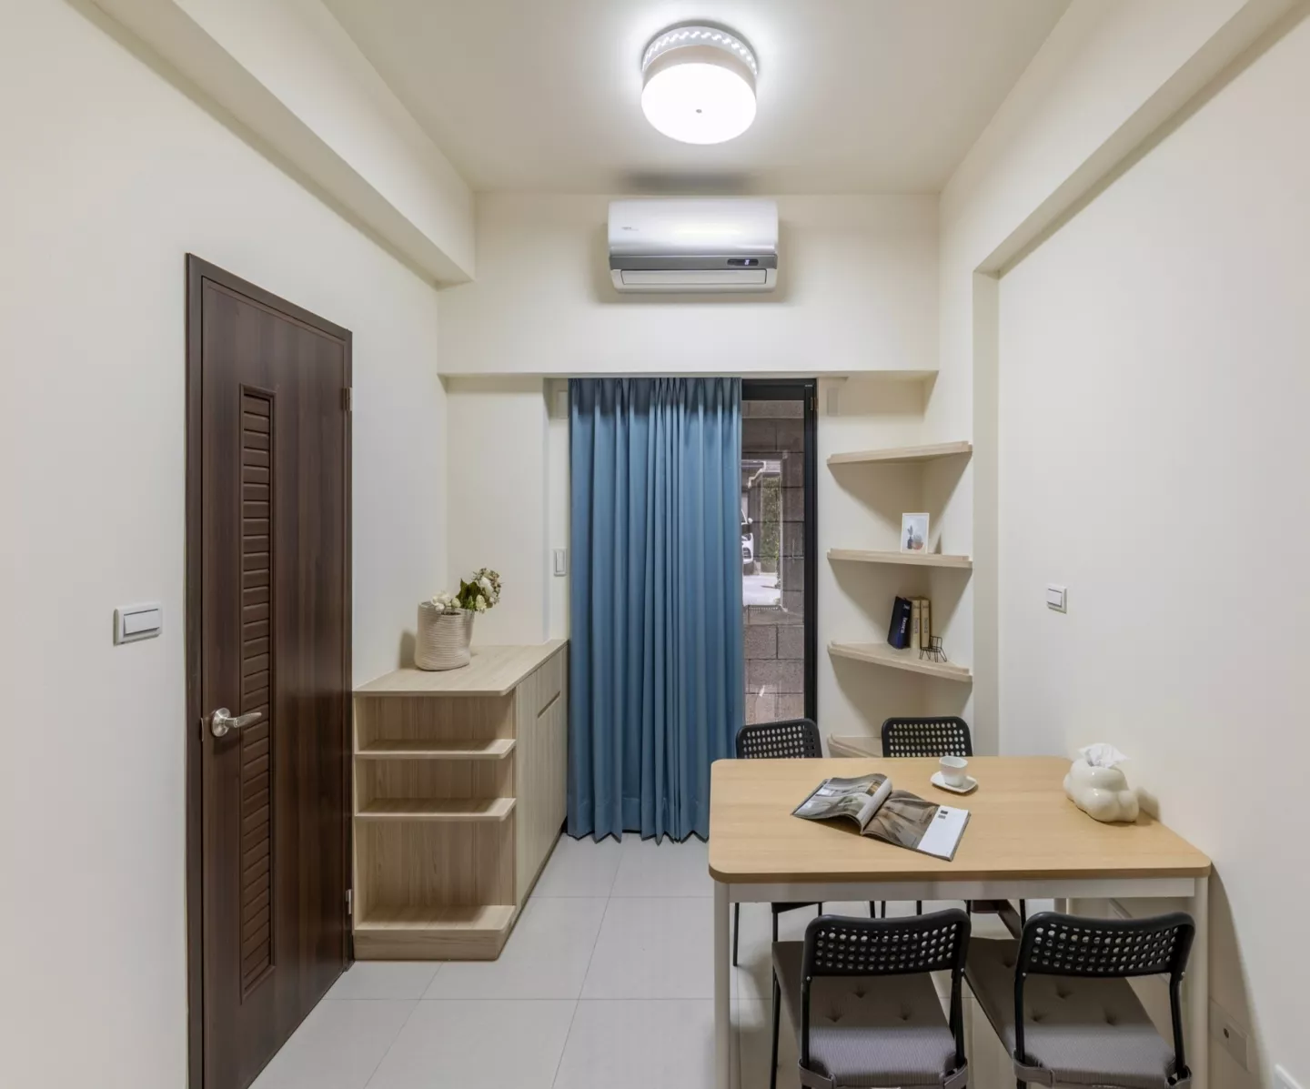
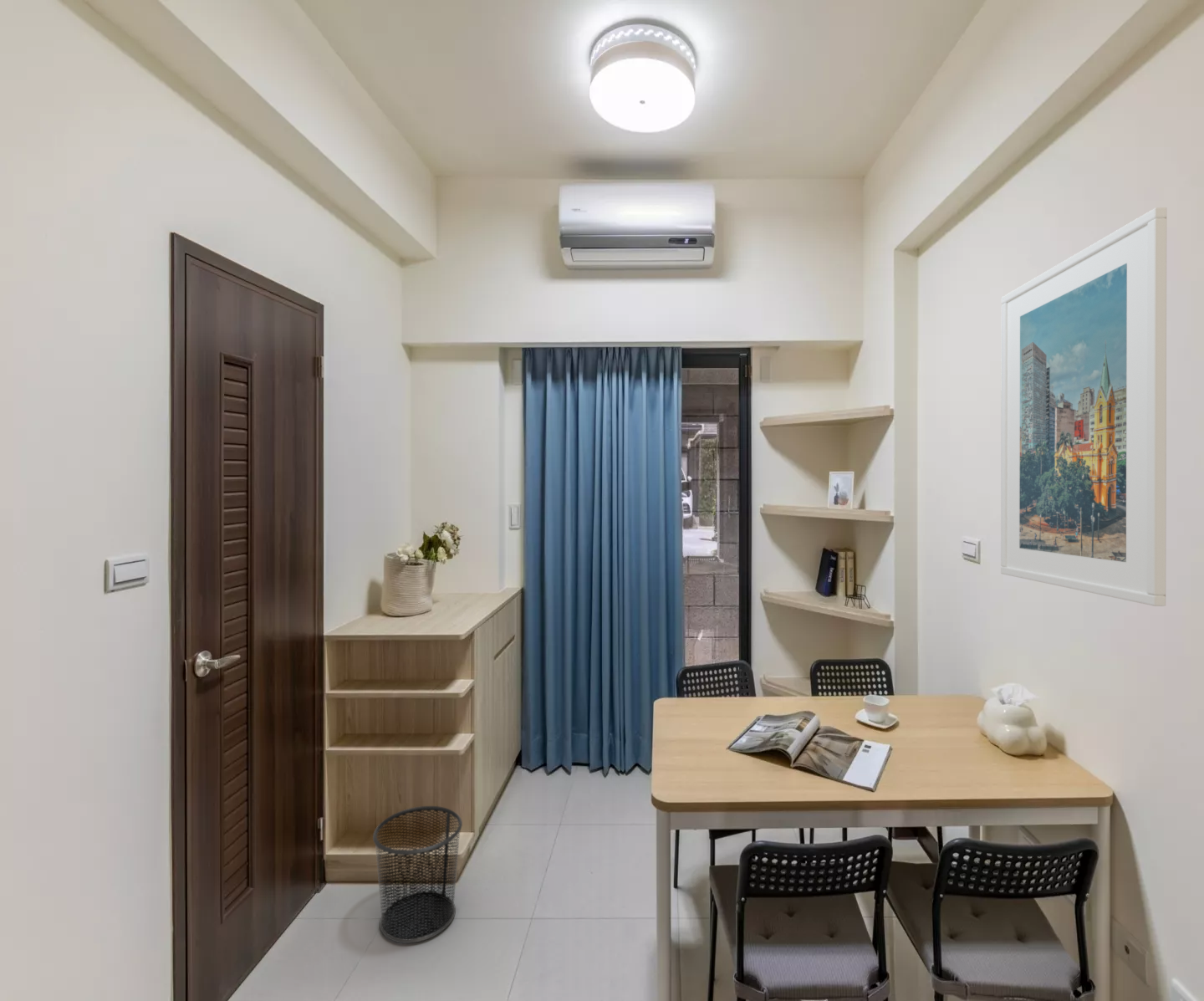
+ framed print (1068, 423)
+ waste bin (418, 871)
